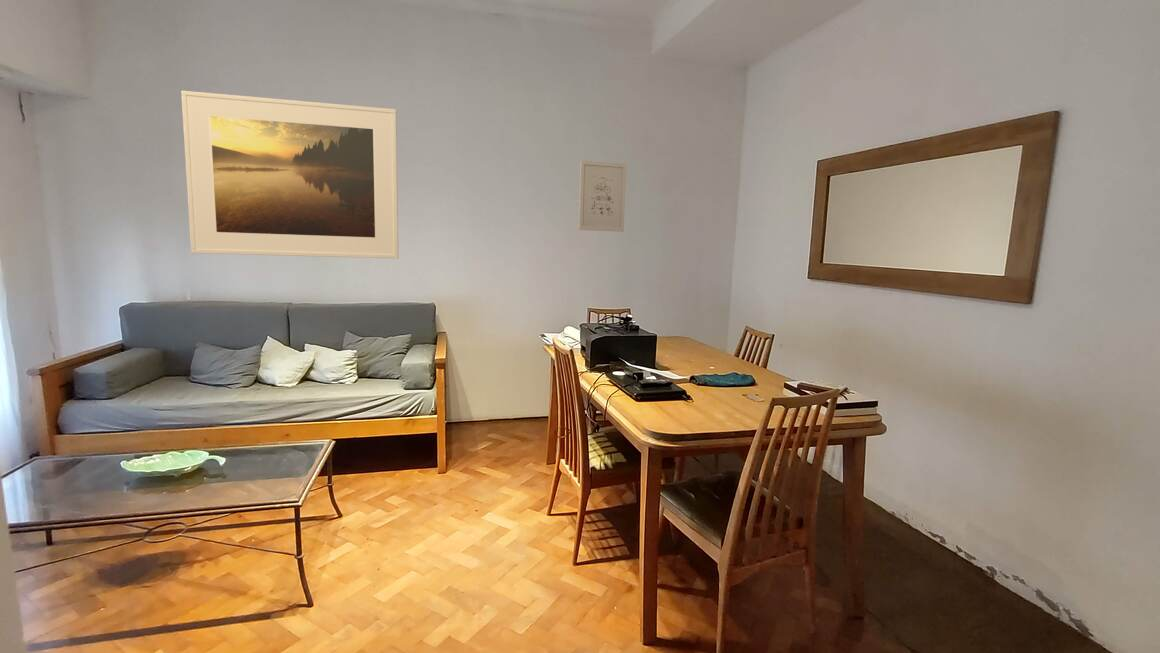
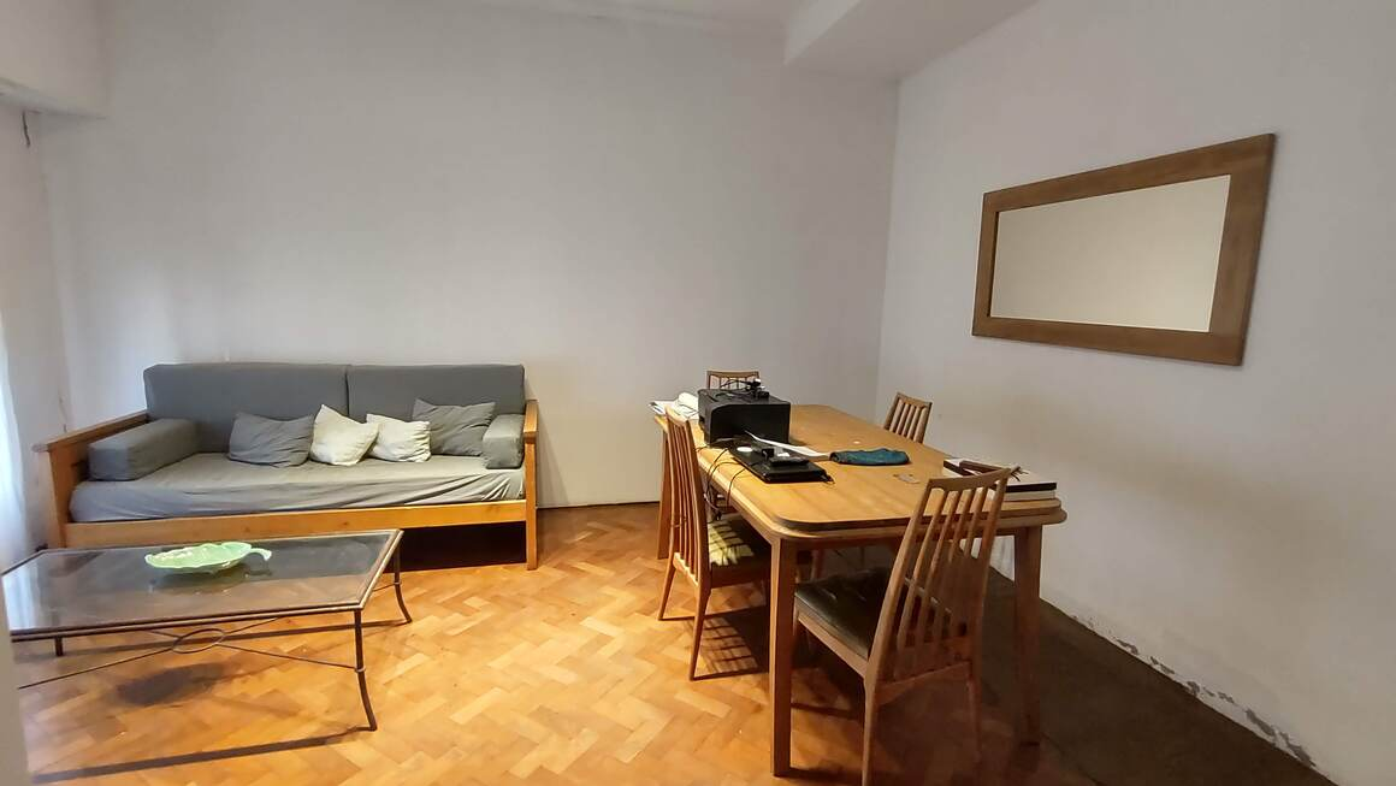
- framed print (296, 179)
- wall art (602, 196)
